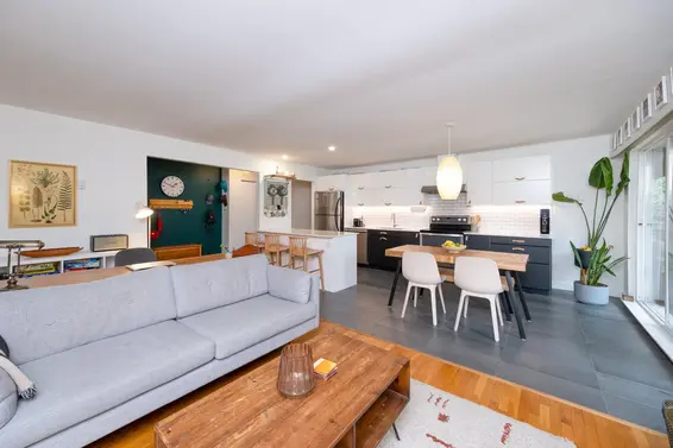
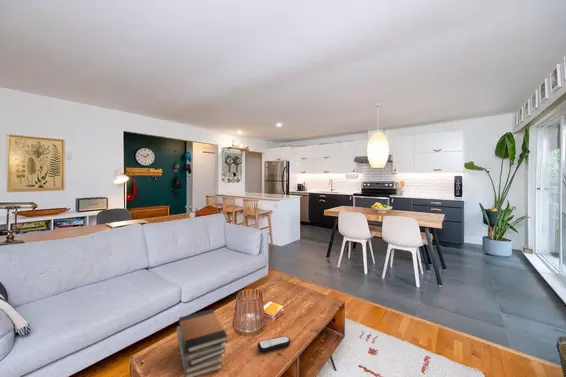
+ book stack (200, 340)
+ remote control (274, 343)
